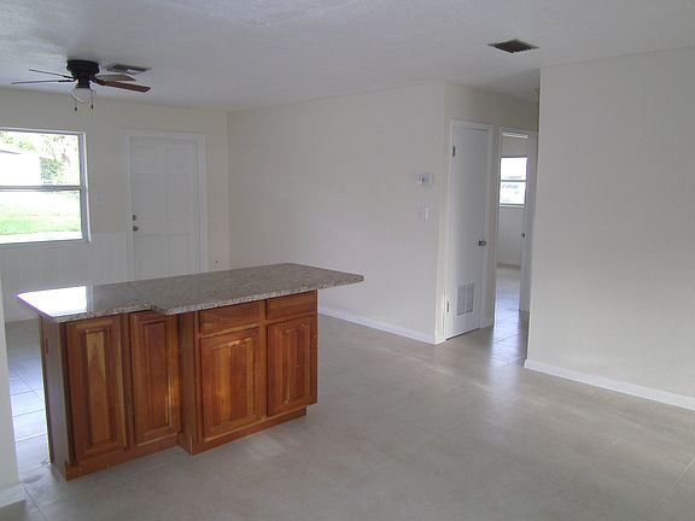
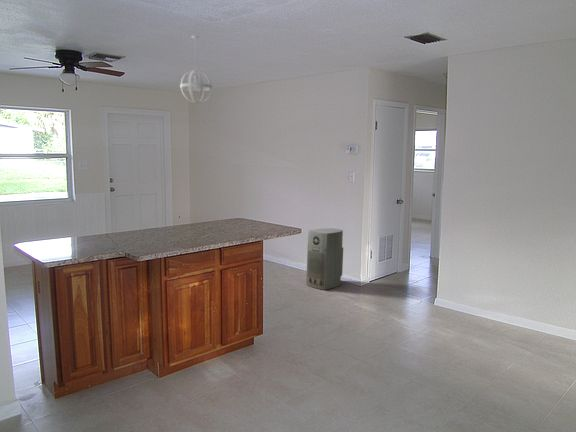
+ air purifier (325, 257)
+ pendant light (196, 70)
